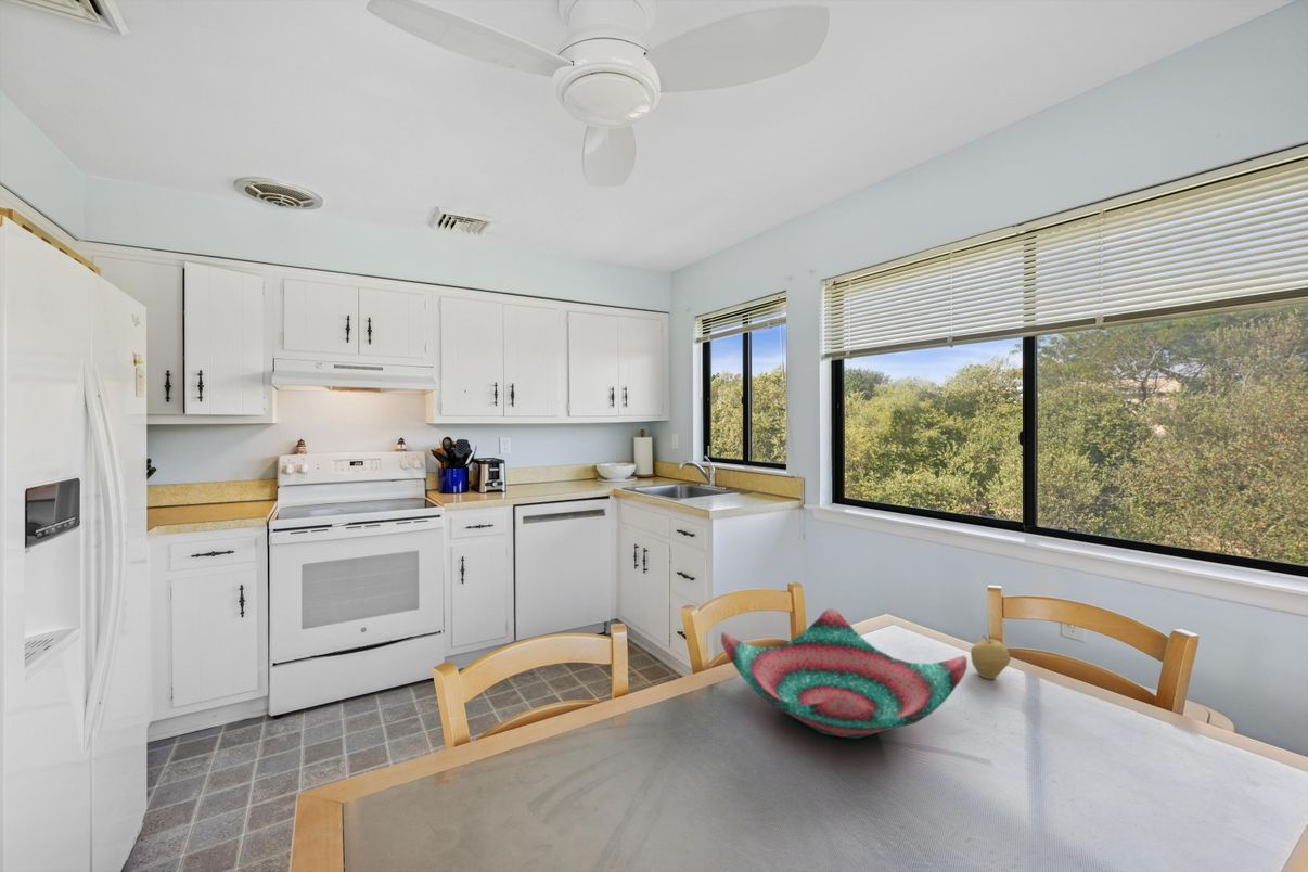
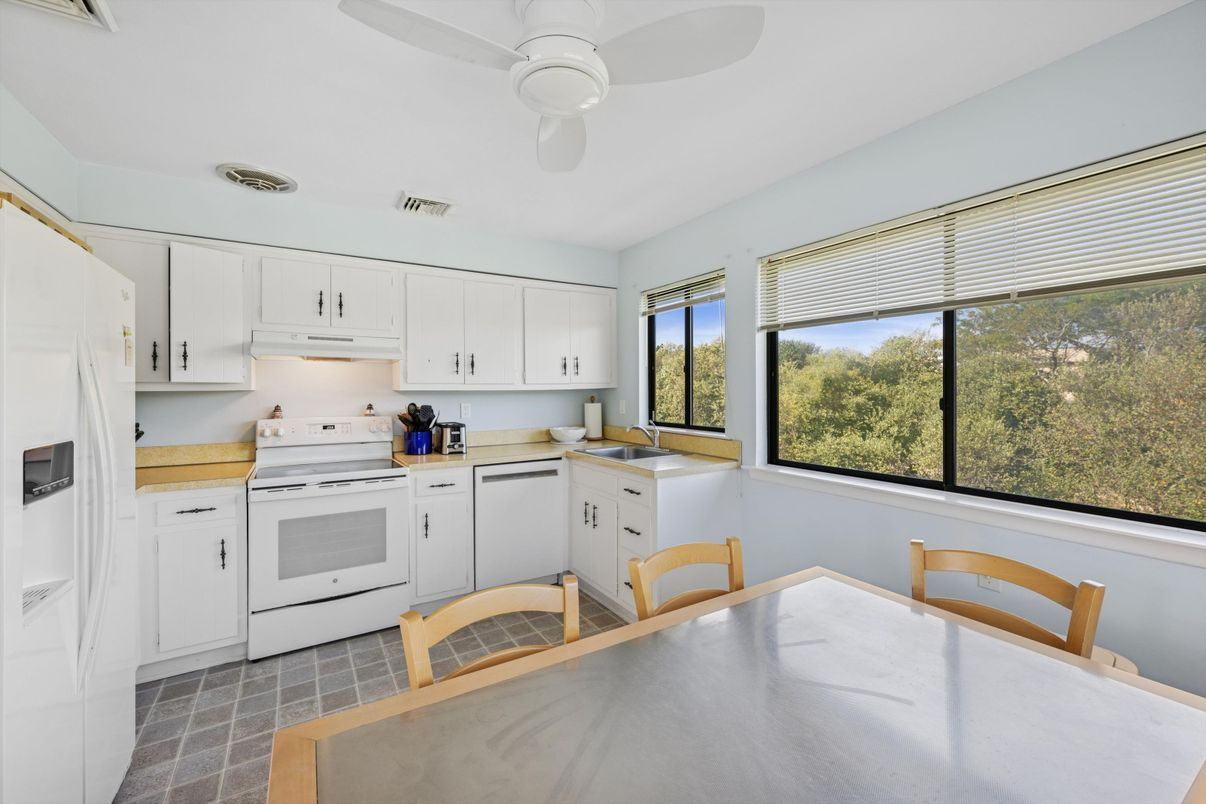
- fruit (989, 654)
- decorative bowl (836, 678)
